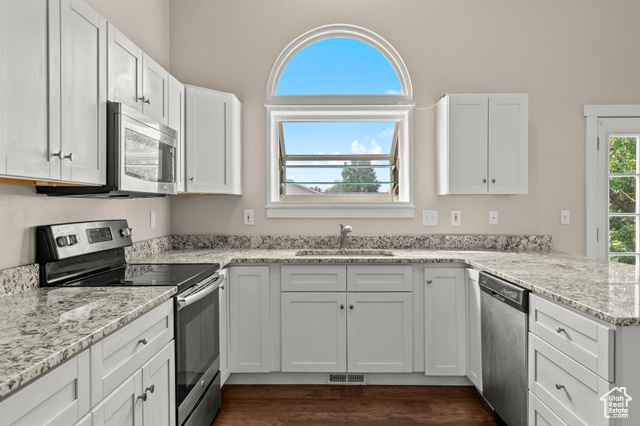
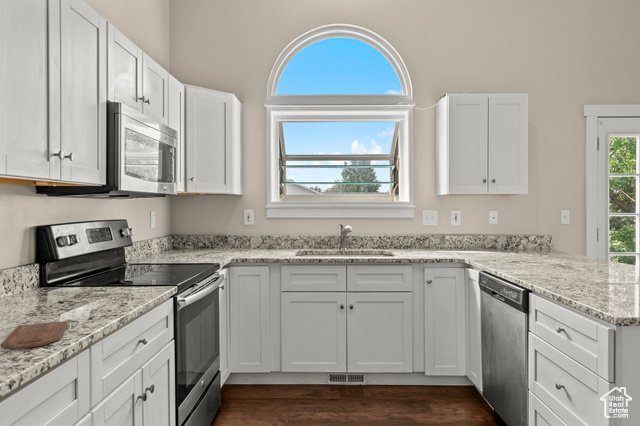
+ cutting board (36, 334)
